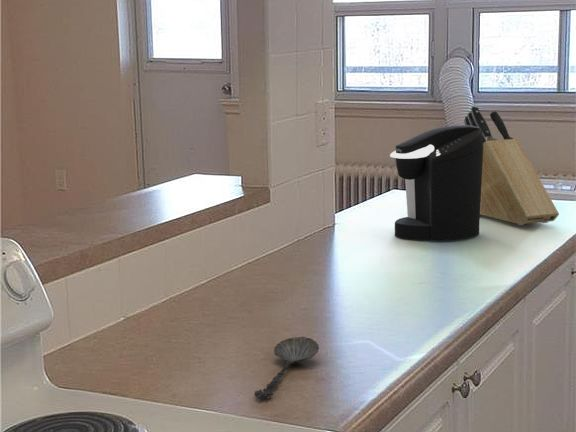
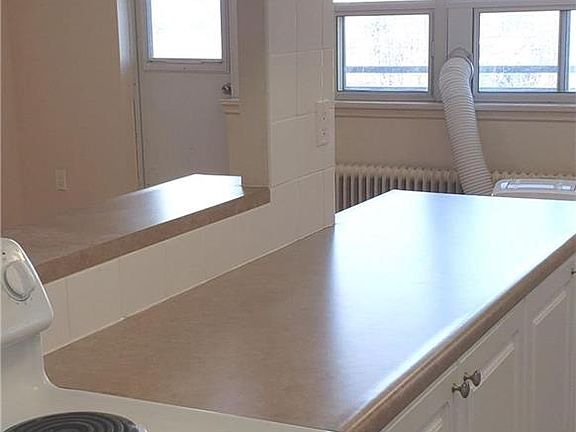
- spoon (284, 366)
- coffee maker (434, 180)
- knife block (503, 162)
